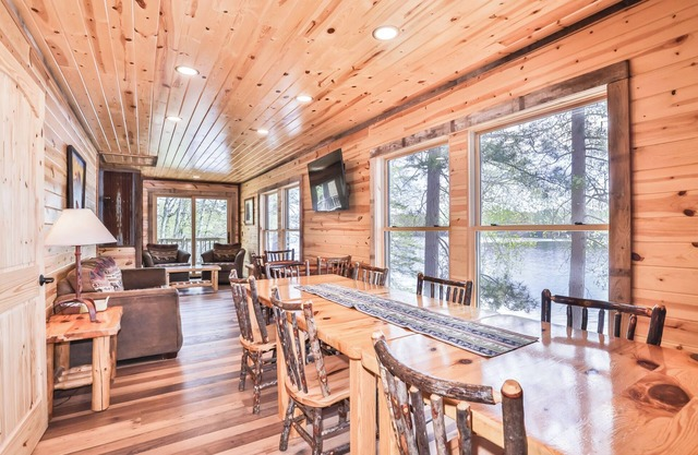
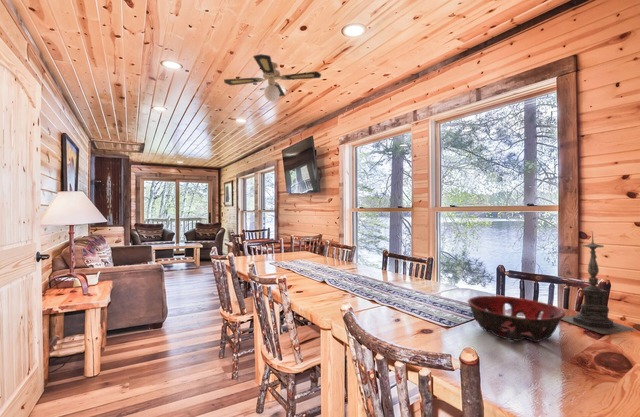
+ candle holder (594, 277)
+ decorative bowl (513, 318)
+ ceiling fan (271, 82)
